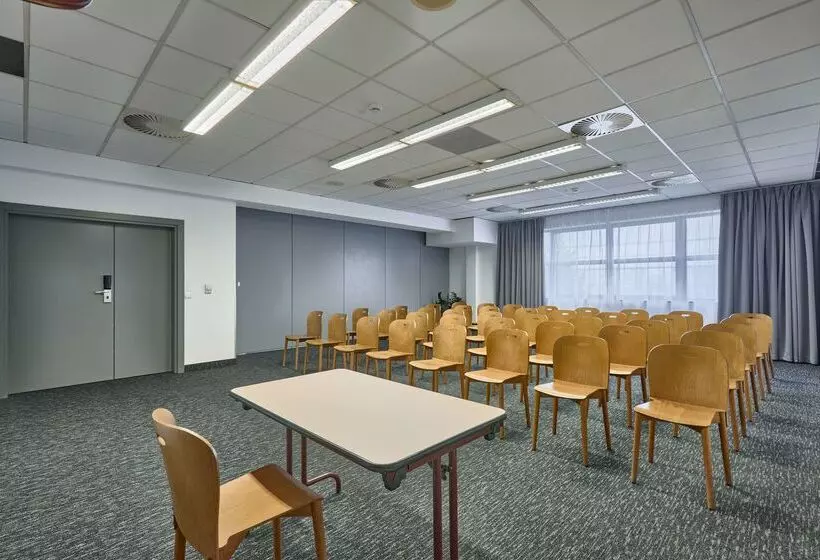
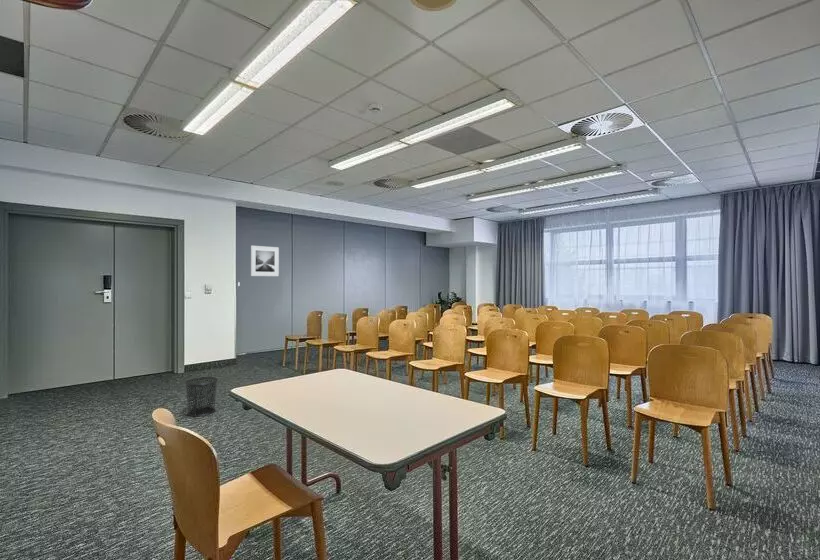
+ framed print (265, 261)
+ waste bin (201, 396)
